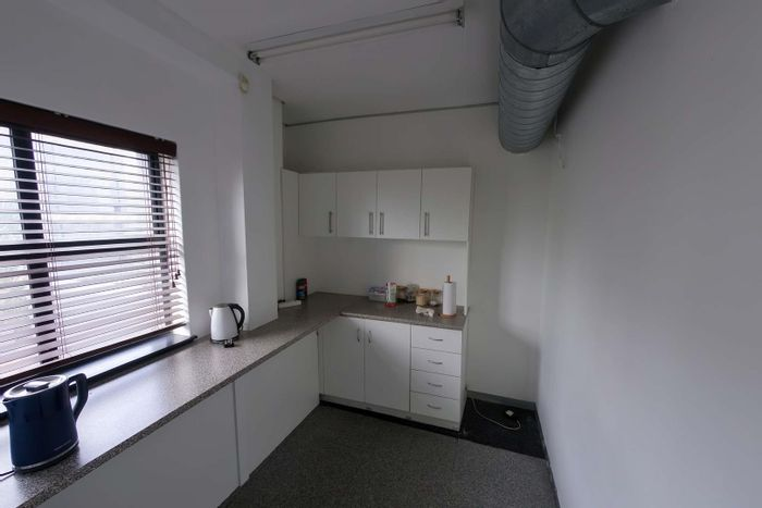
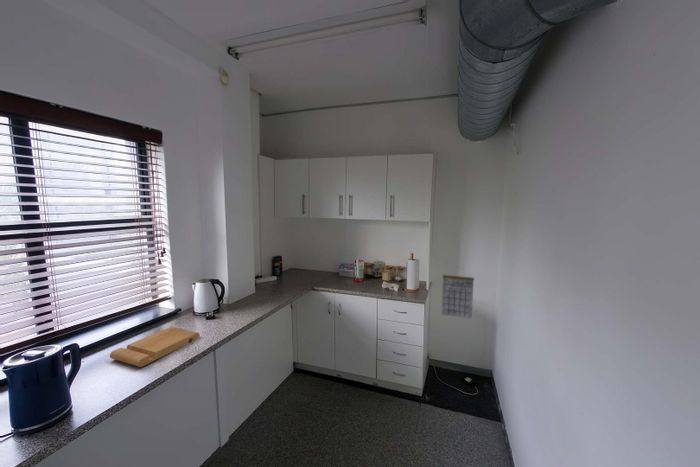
+ cutting board (158, 344)
+ calendar (457, 291)
